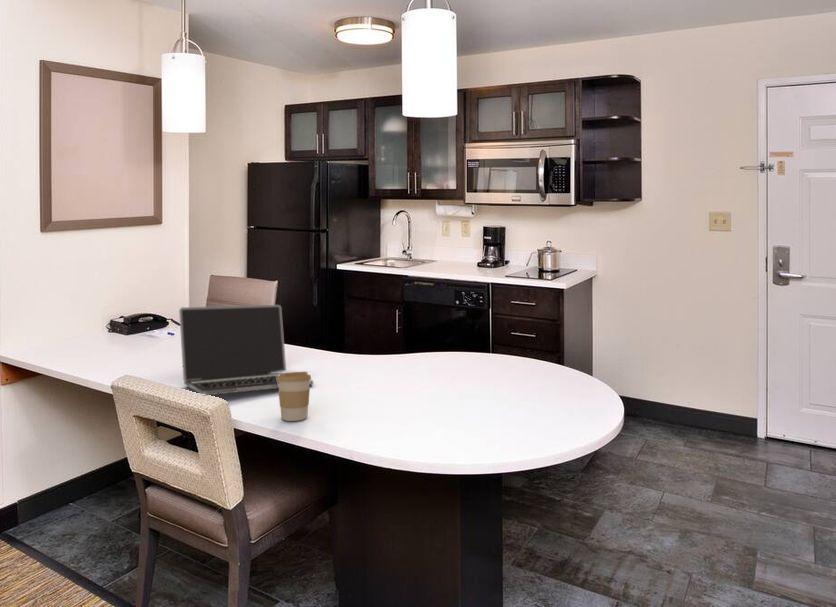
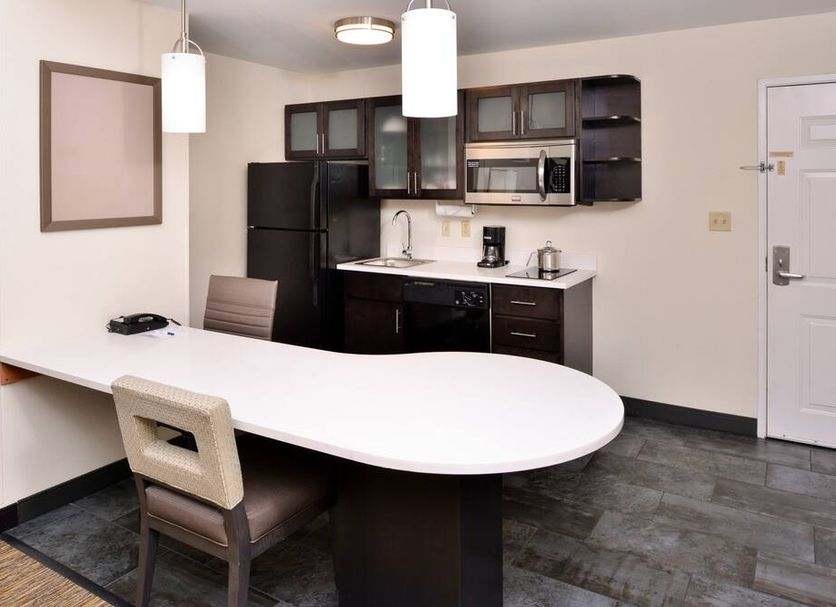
- coffee cup (294, 394)
- laptop (245, 346)
